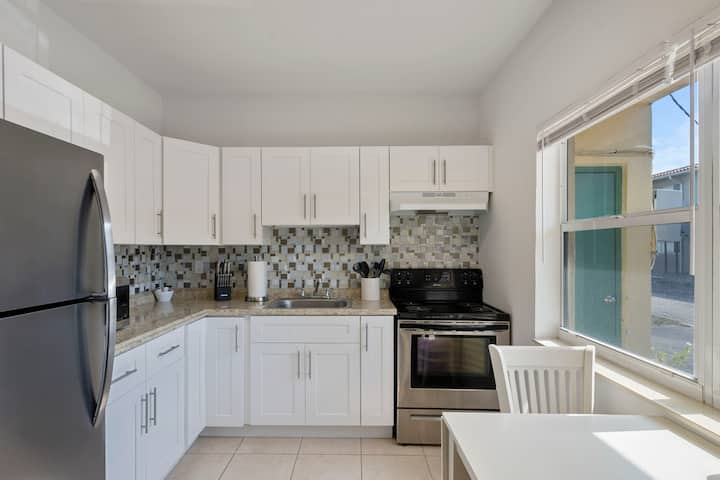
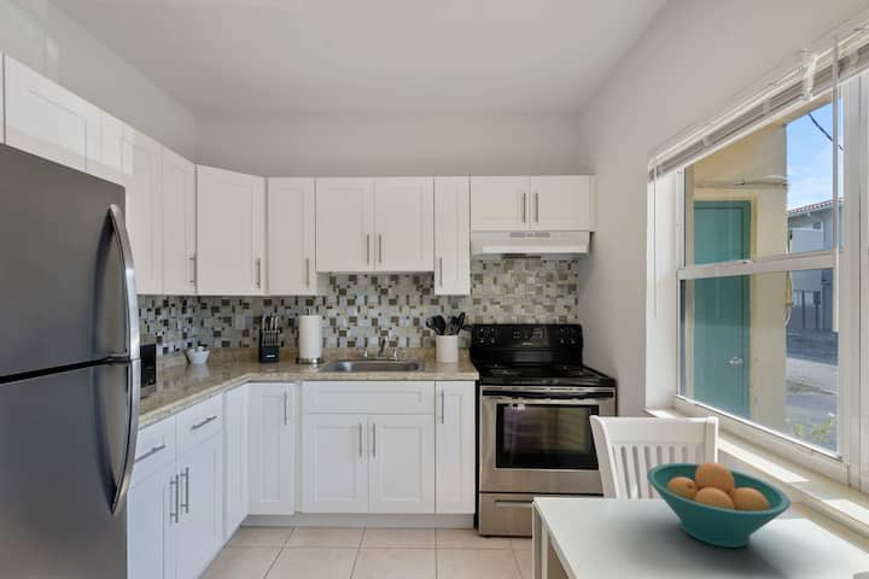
+ fruit bowl (713, 497)
